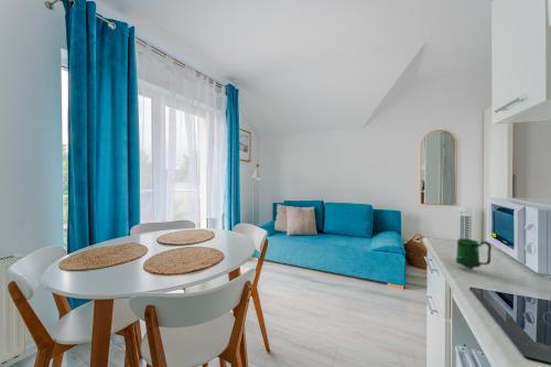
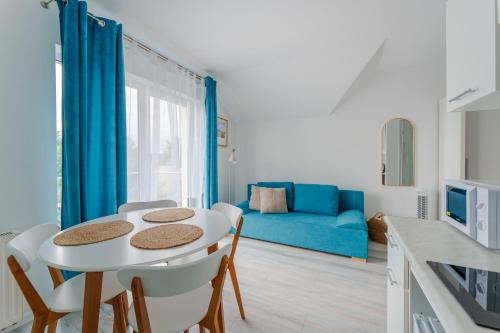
- mug (473, 255)
